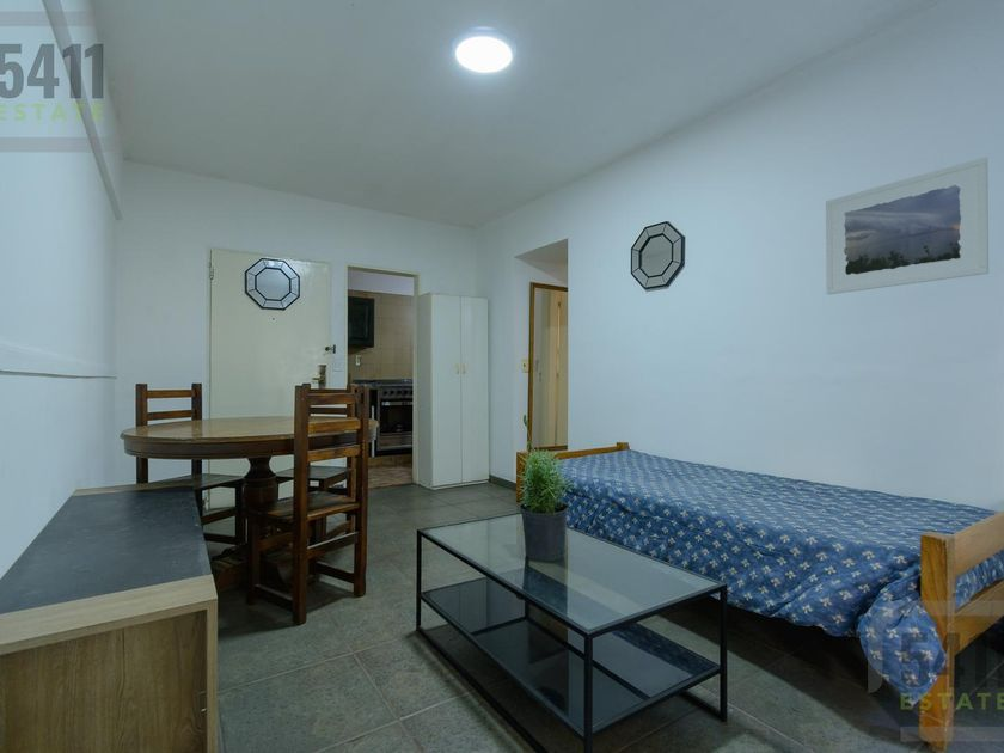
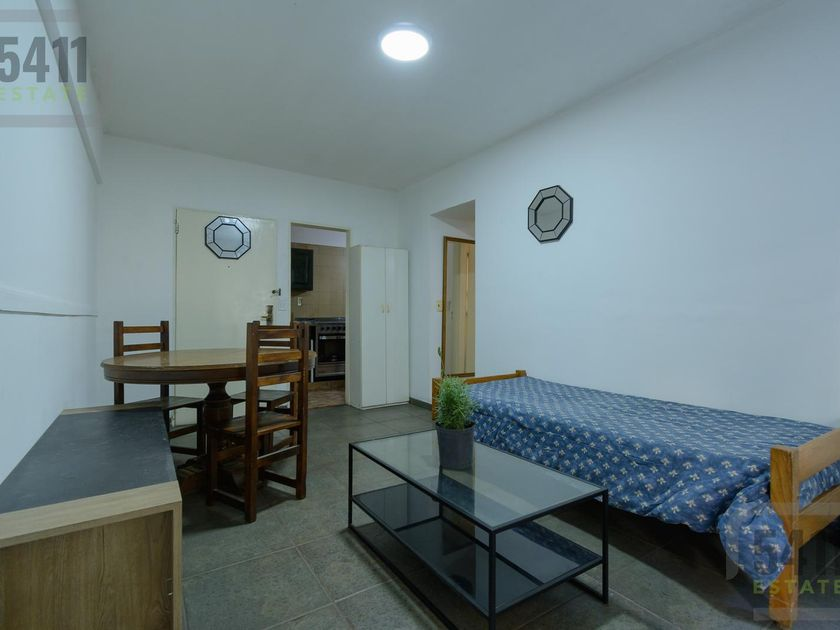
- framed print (898, 233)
